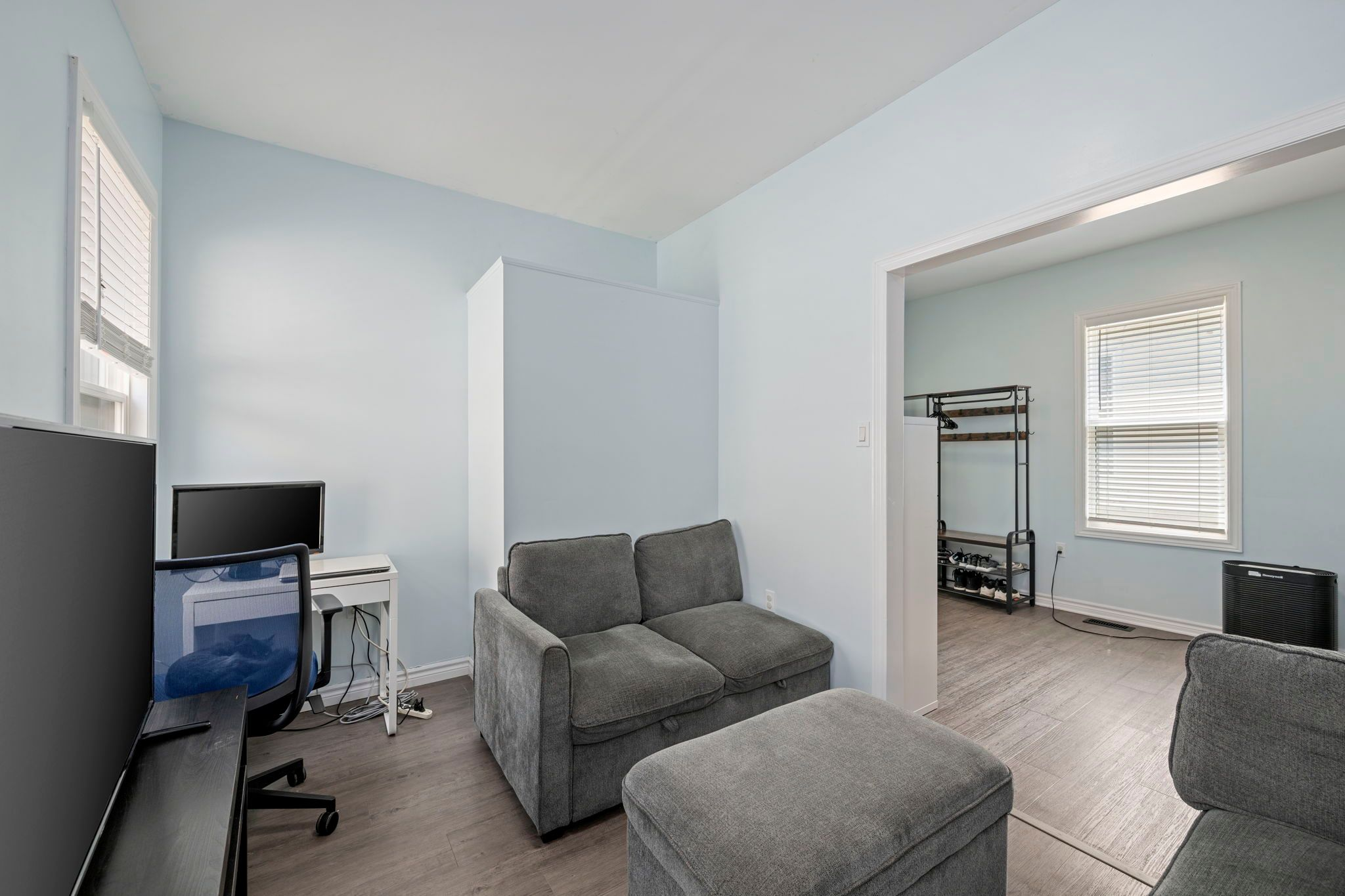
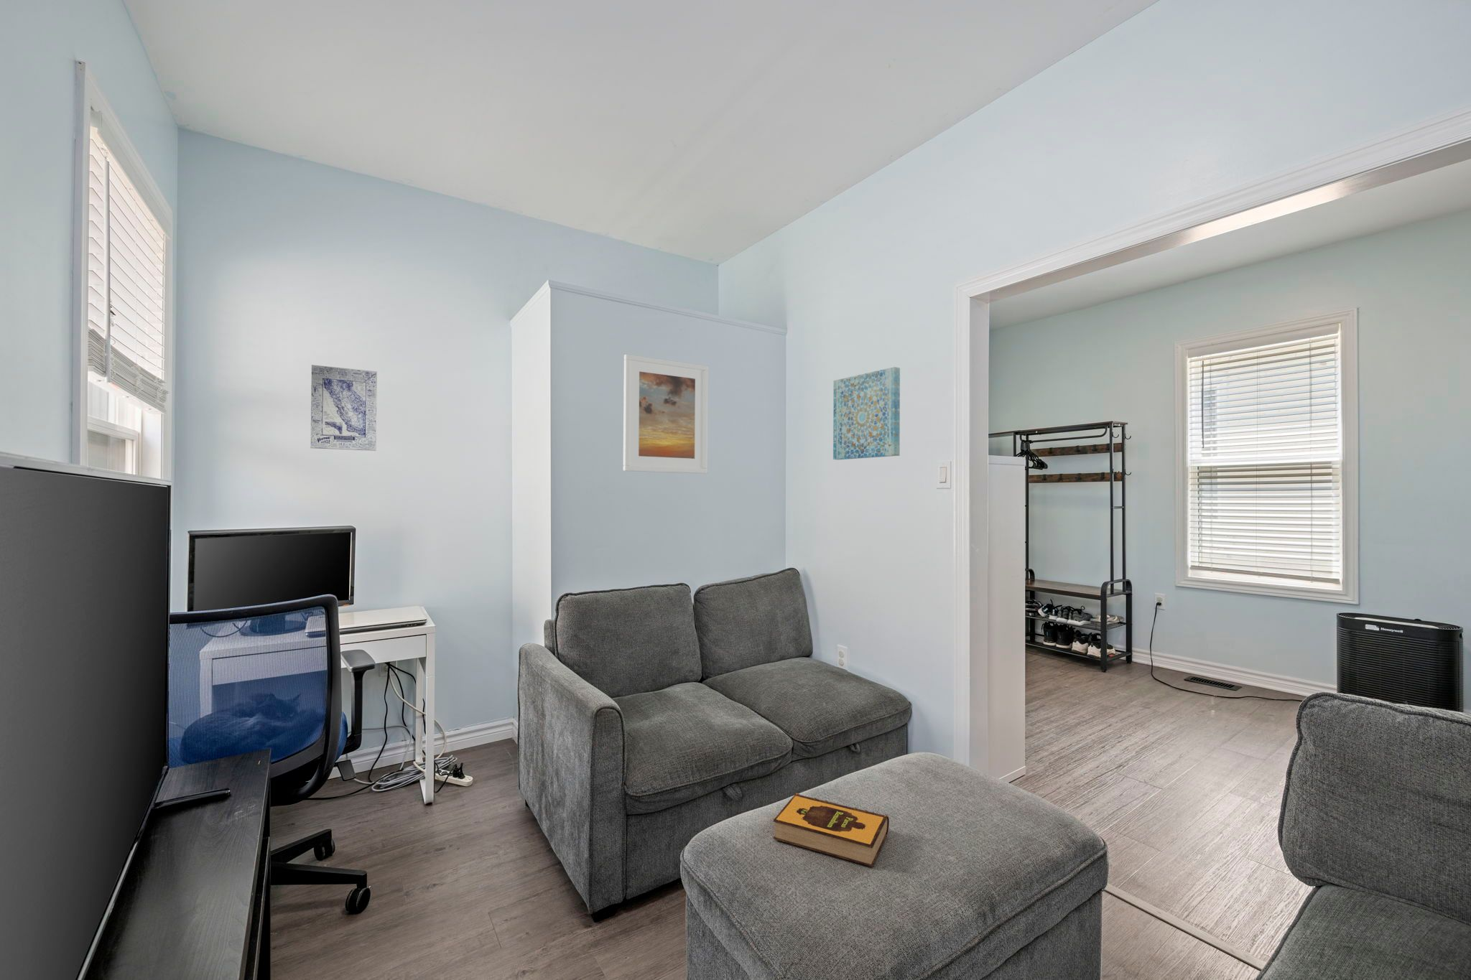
+ wall art (865, 416)
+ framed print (666, 416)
+ hardback book (832, 826)
+ wall art (345, 408)
